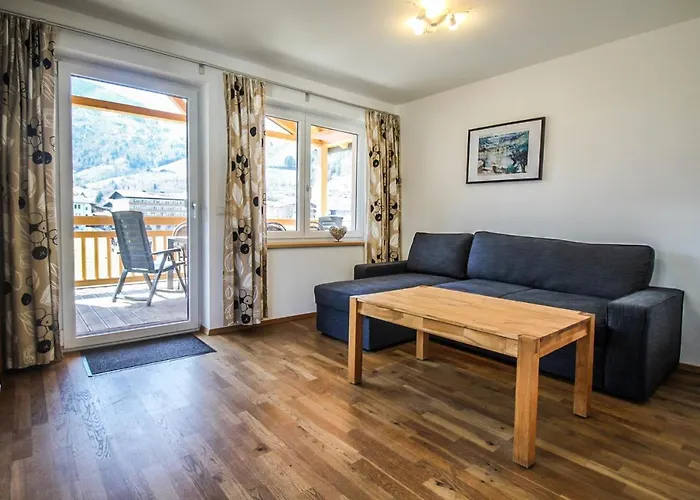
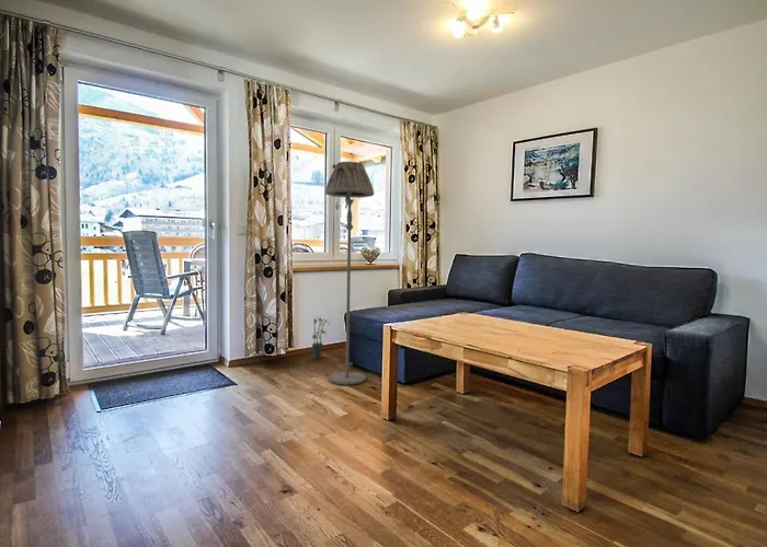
+ potted plant (319, 337)
+ floor lamp (348, 272)
